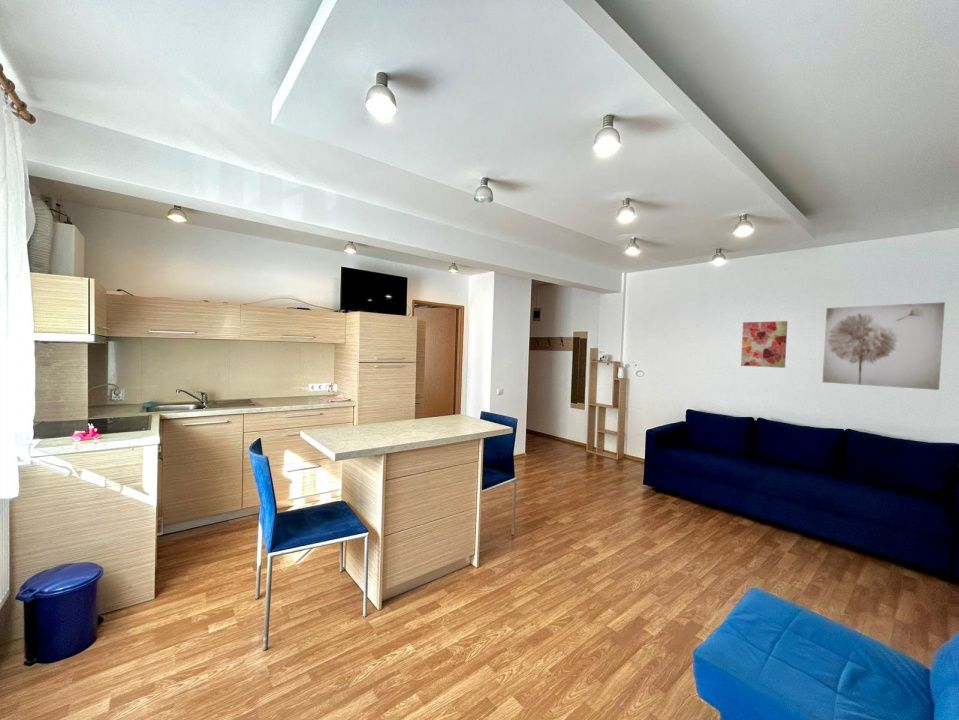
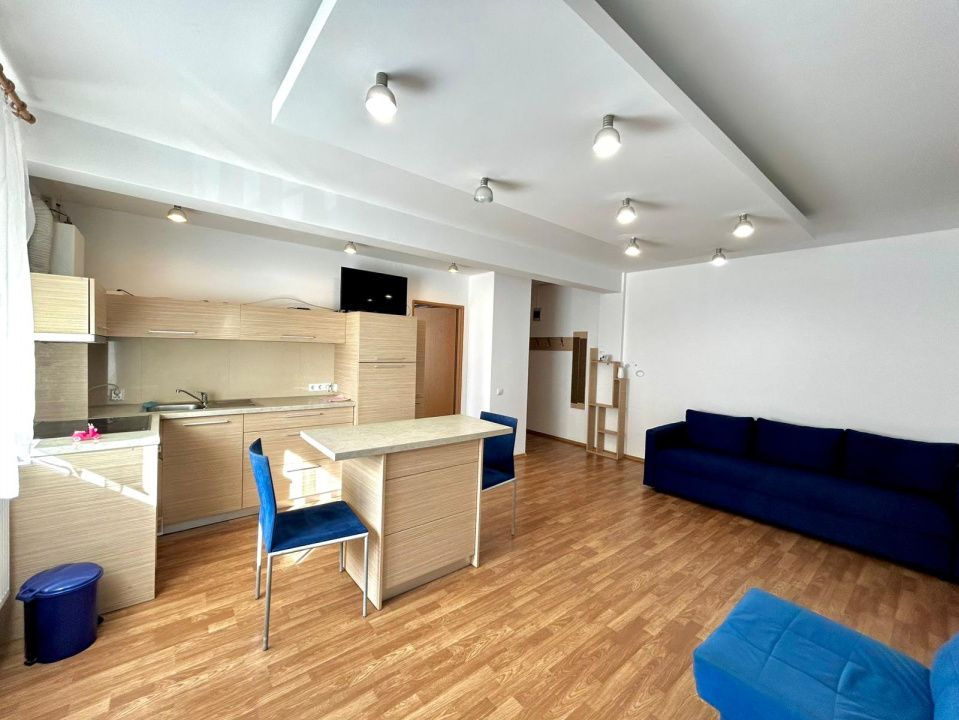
- wall art (878, 345)
- wall art (763, 344)
